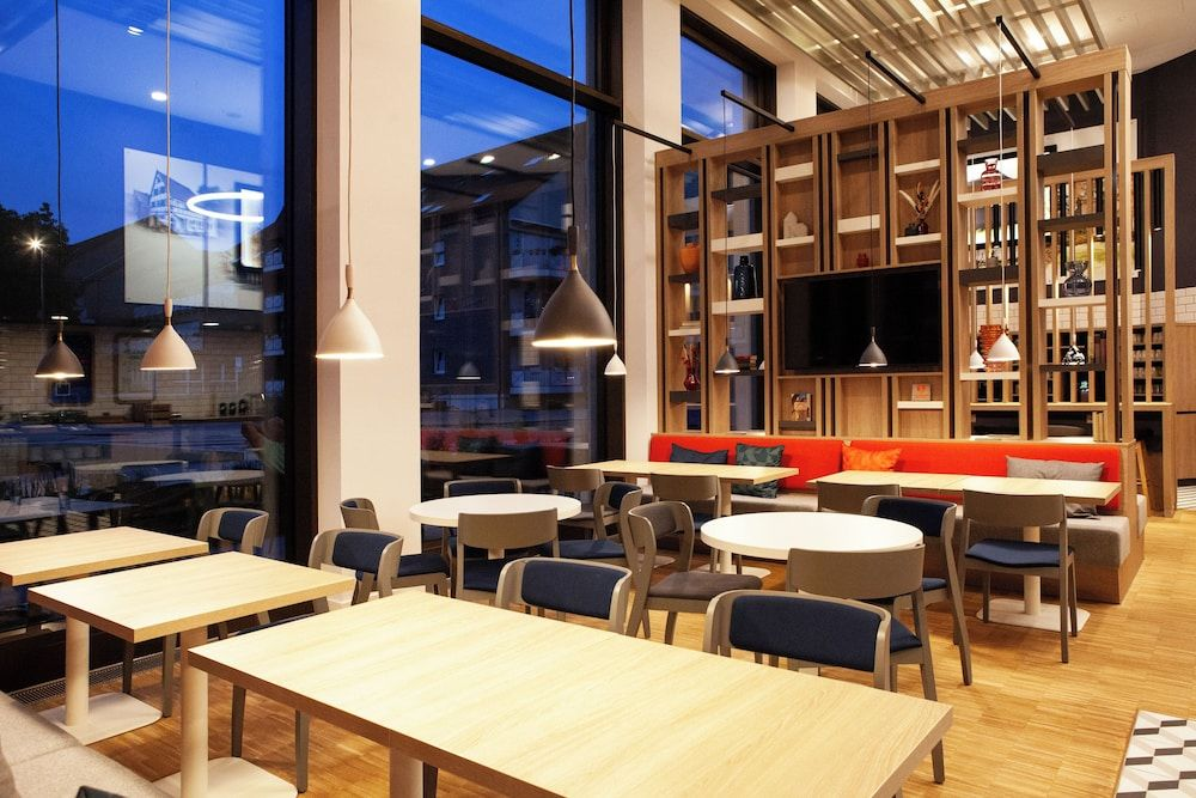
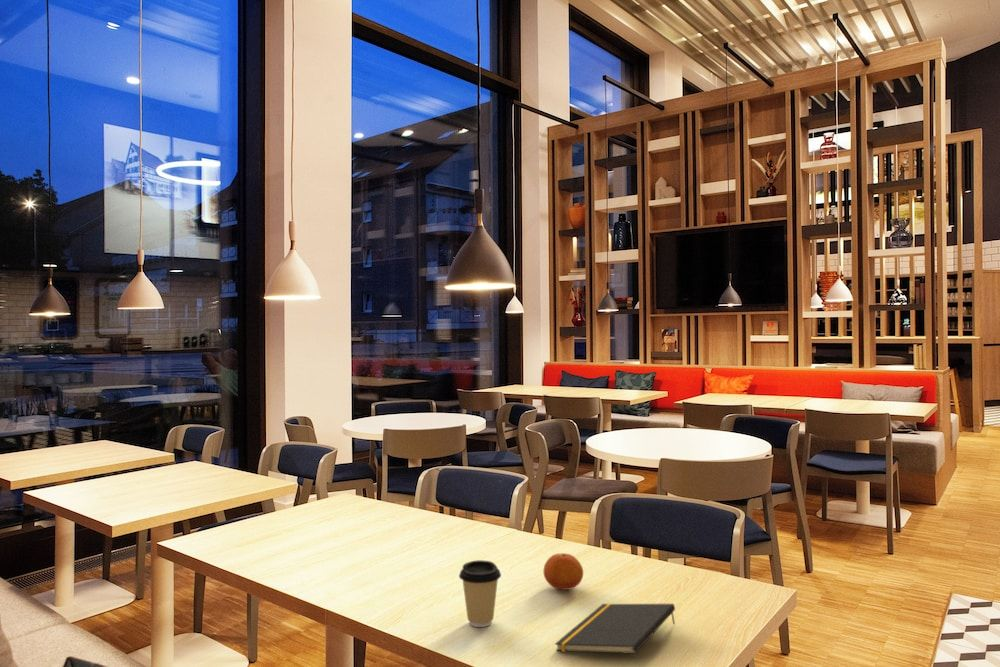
+ coffee cup (480, 594)
+ notepad (617, 626)
+ fruit (563, 571)
